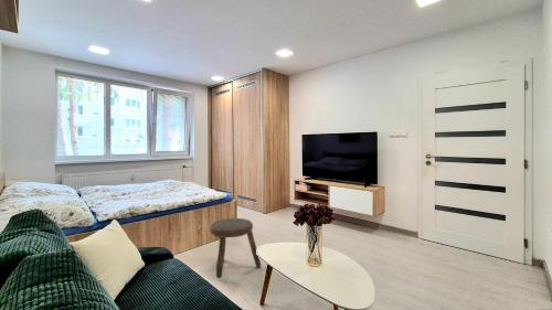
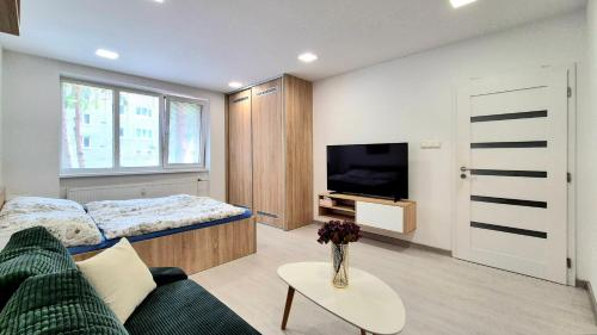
- stool (235, 236)
